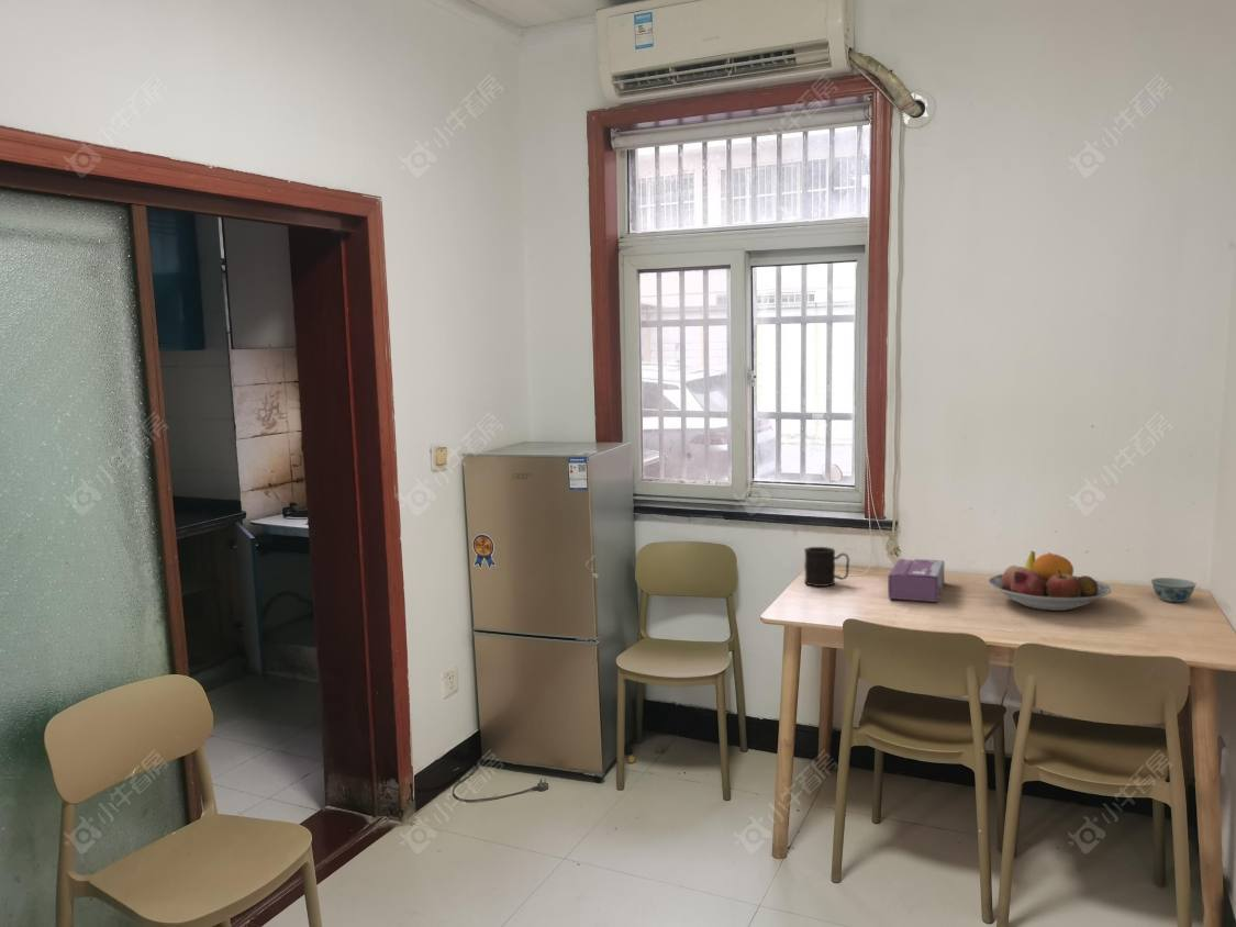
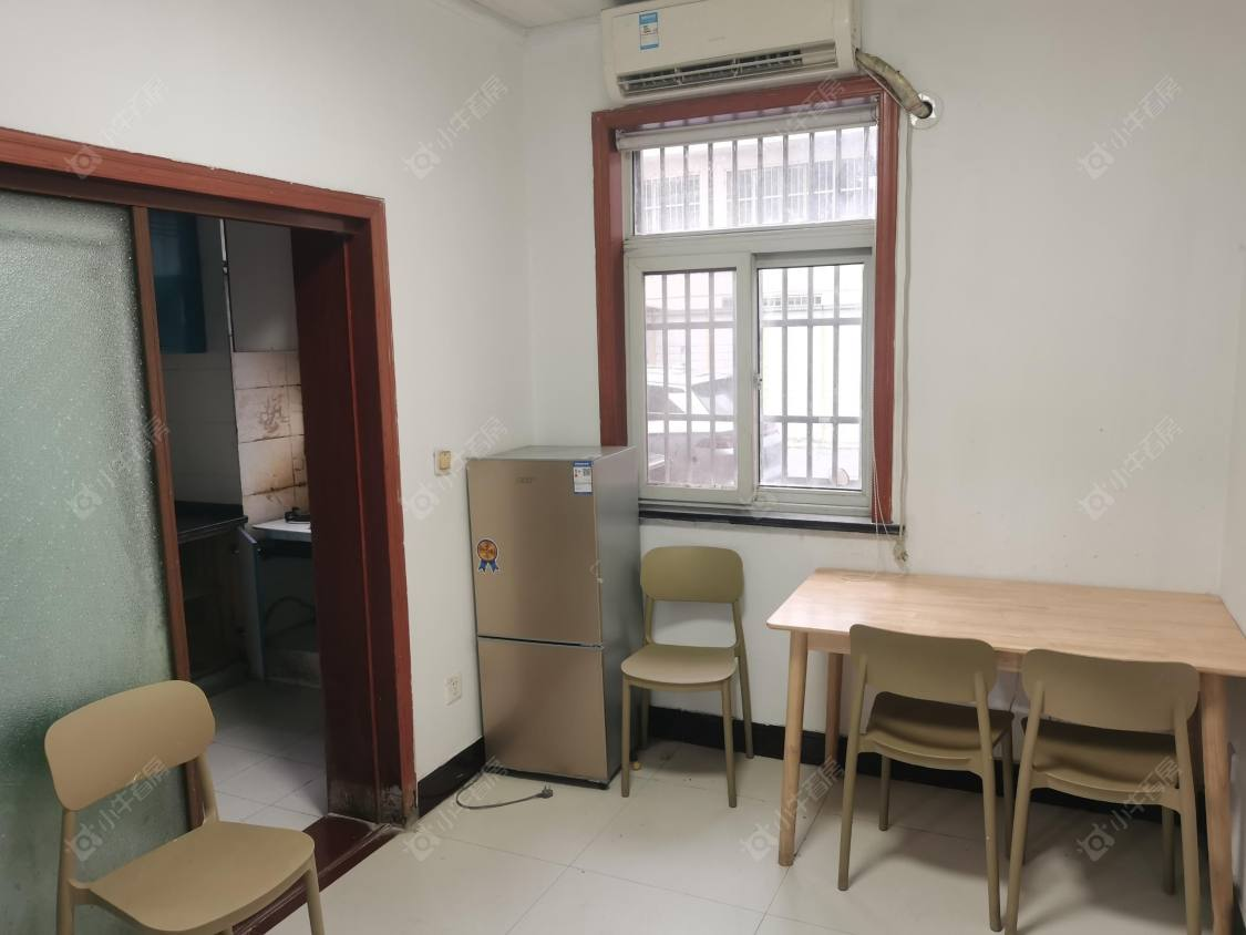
- mug (826, 567)
- tissue box (916, 578)
- fruit bowl (1047, 580)
- bowl (1172, 591)
